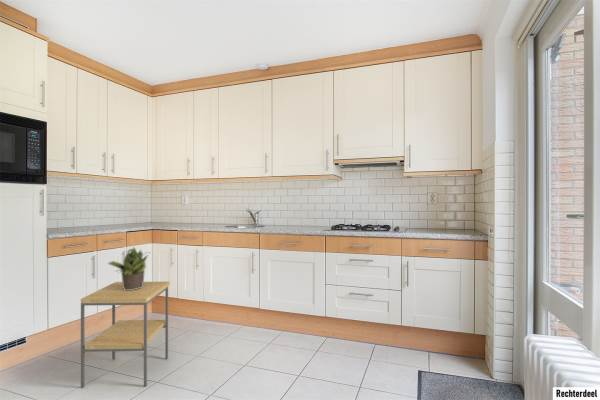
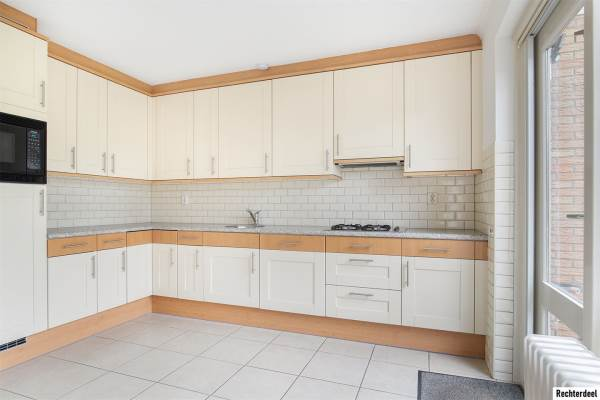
- potted plant (128, 267)
- side table (129, 330)
